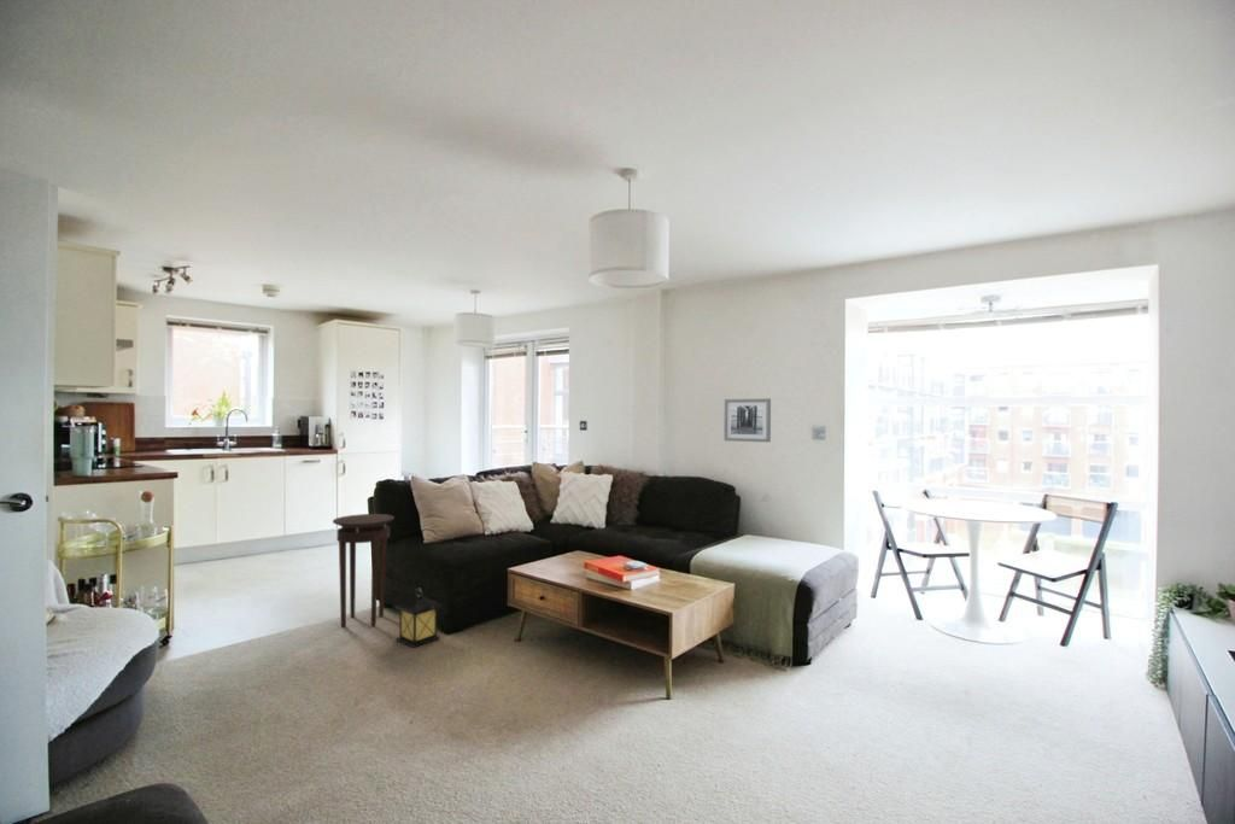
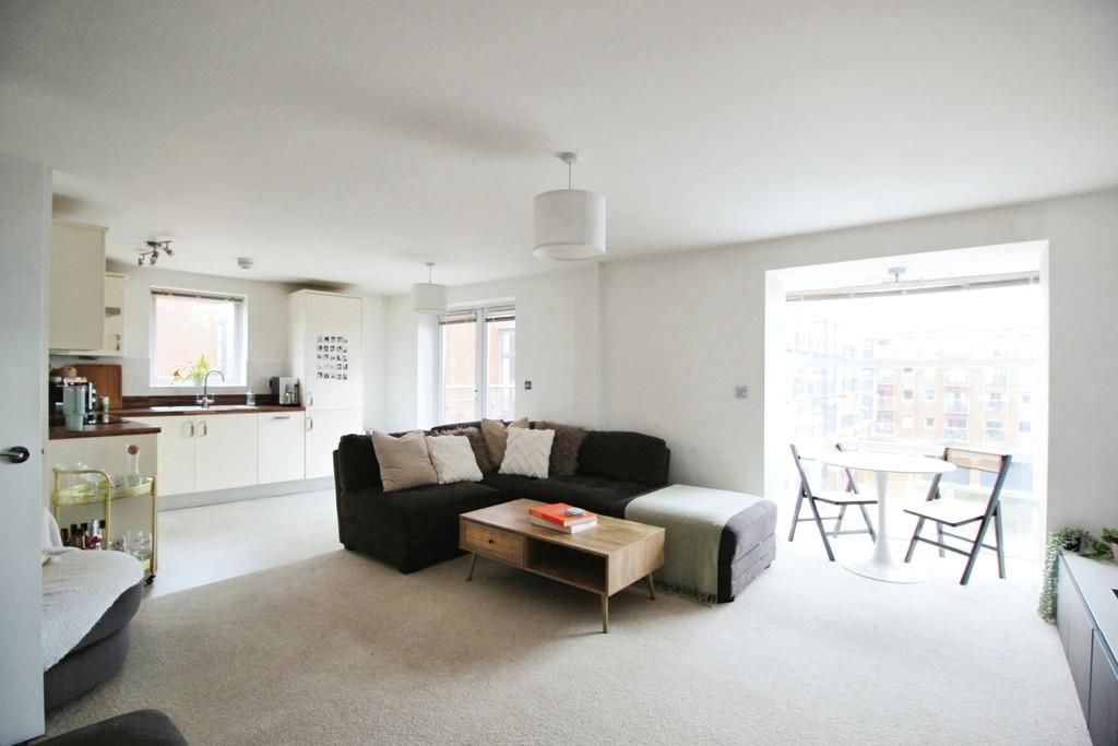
- lantern (417, 613)
- wall art (747, 420)
- stool (355, 569)
